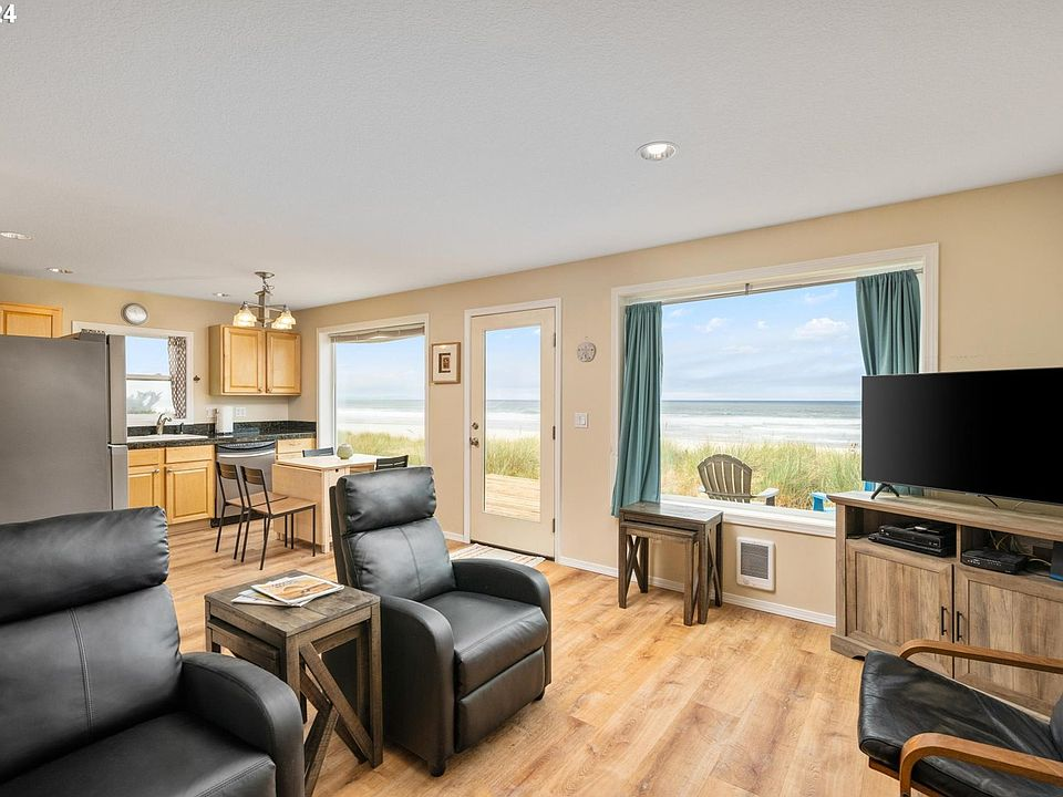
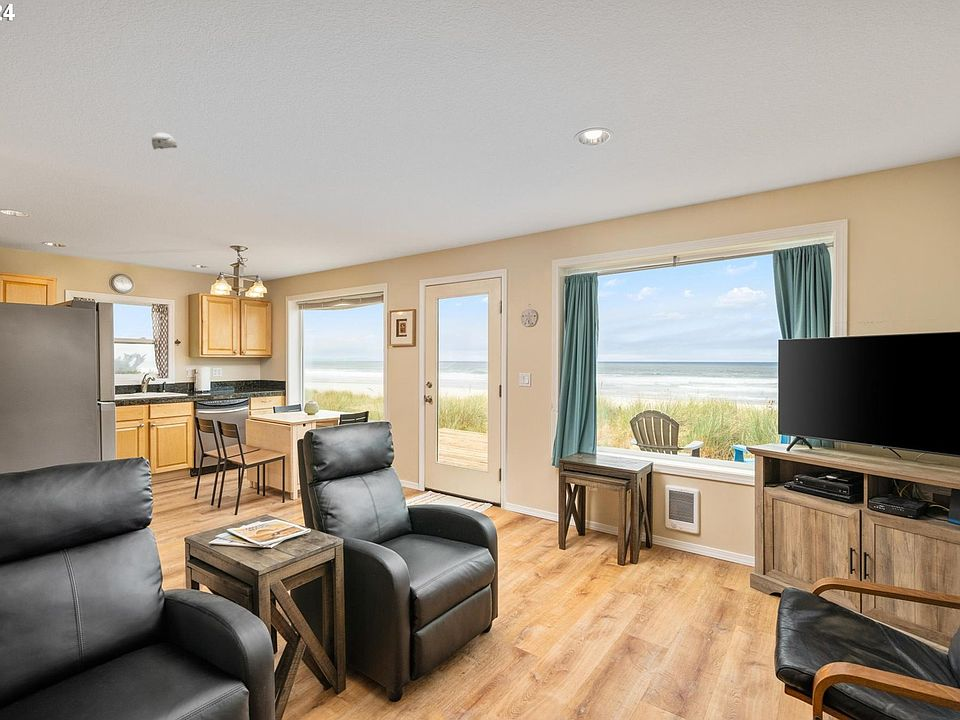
+ smoke detector (164, 143)
